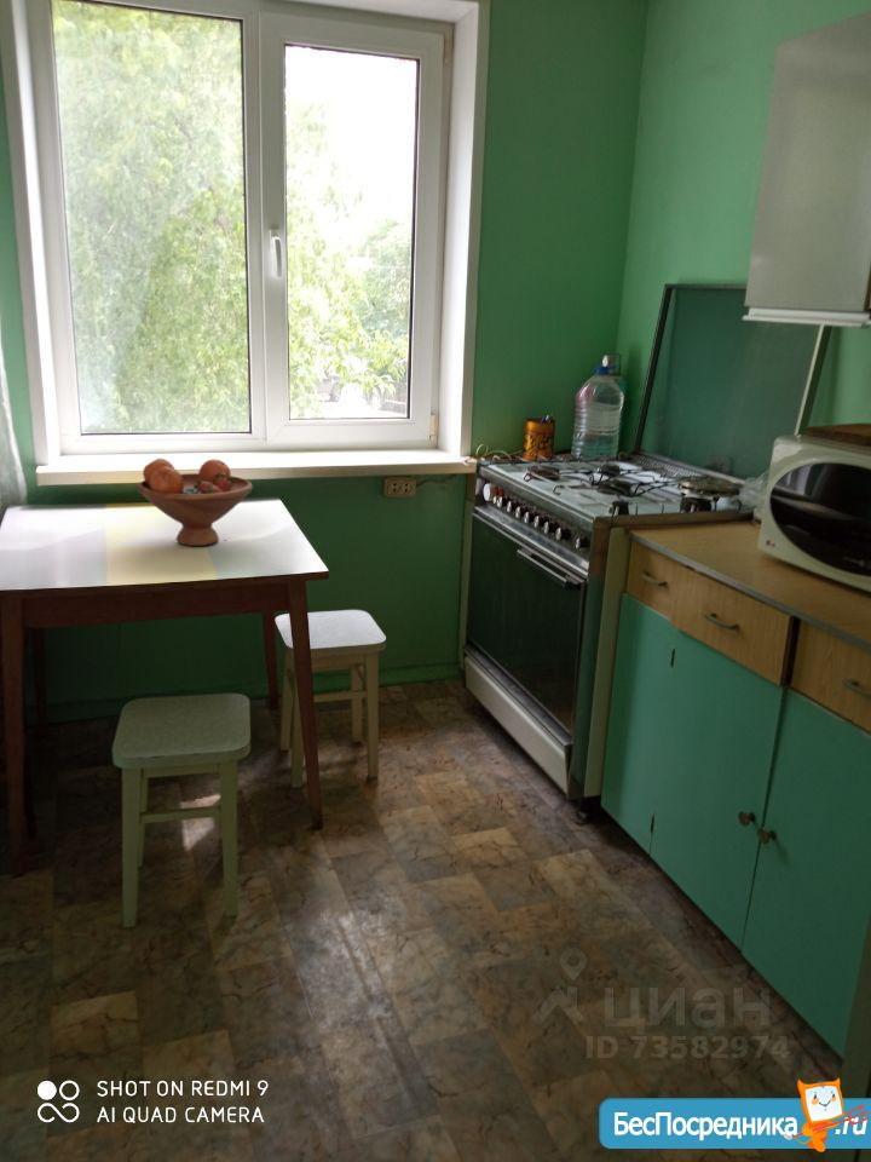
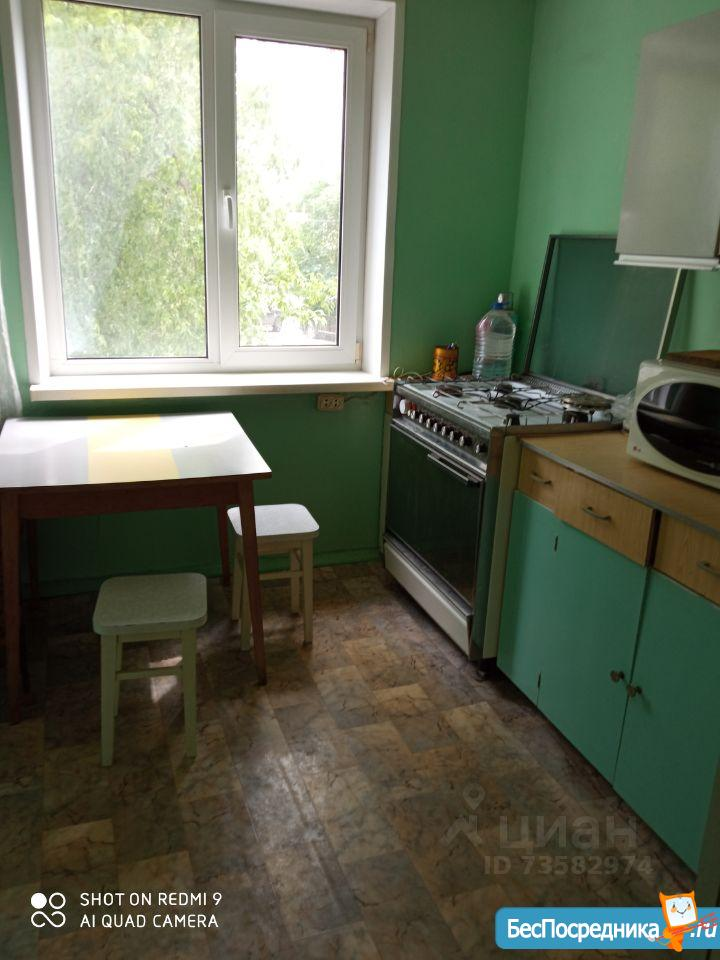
- fruit bowl (196, 501)
